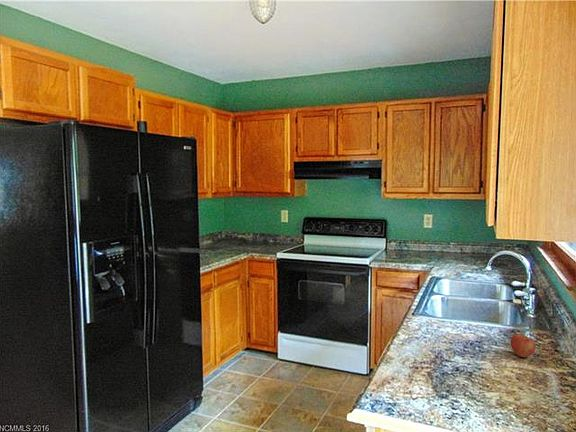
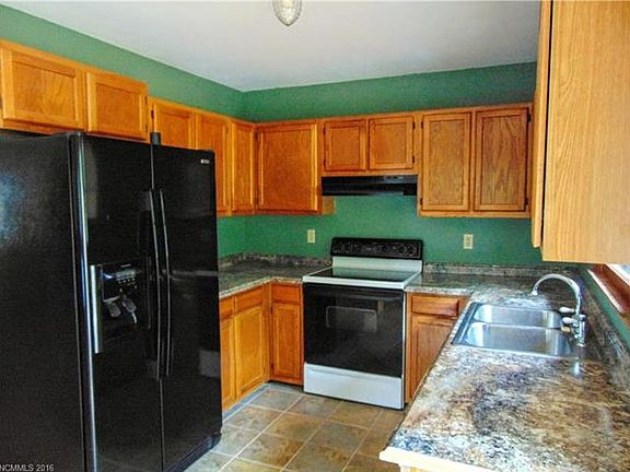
- apple (522, 344)
